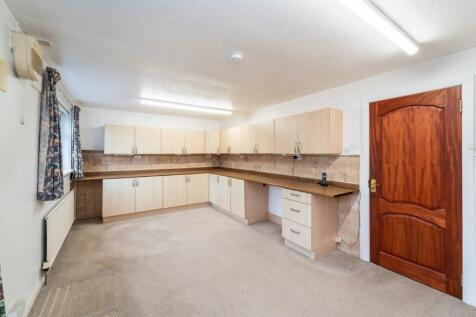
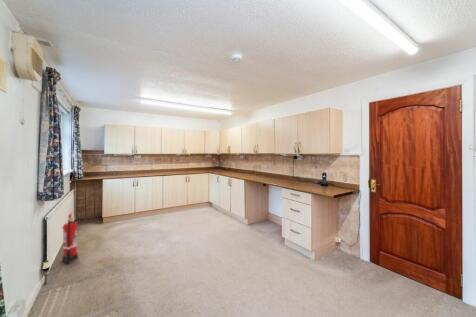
+ fire extinguisher (69, 236)
